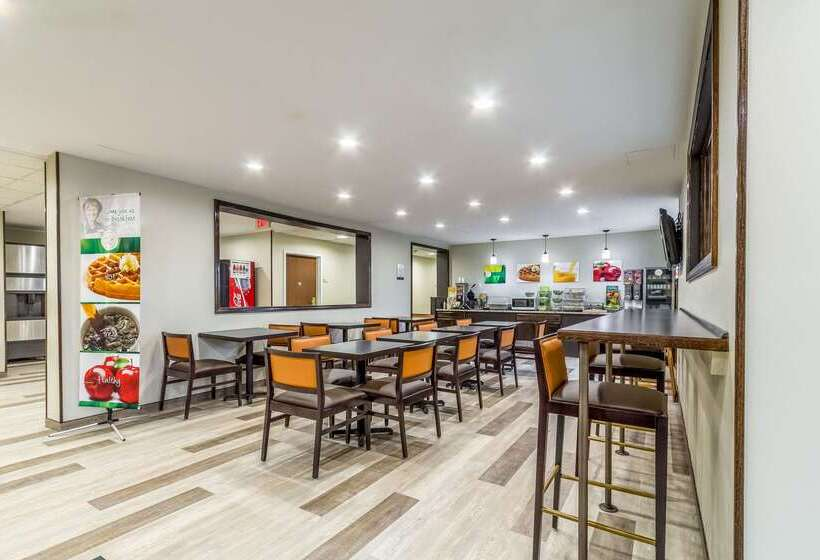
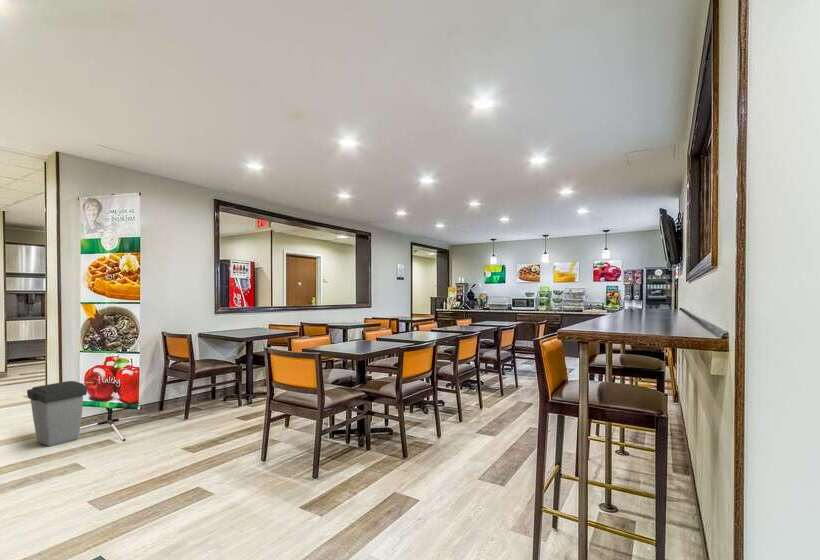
+ trash can (56, 412)
